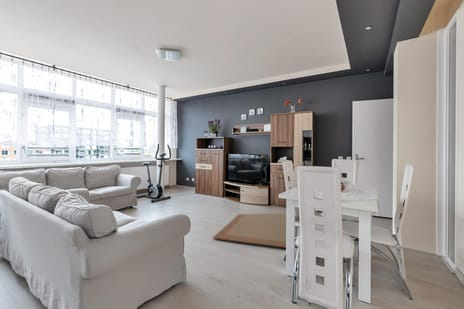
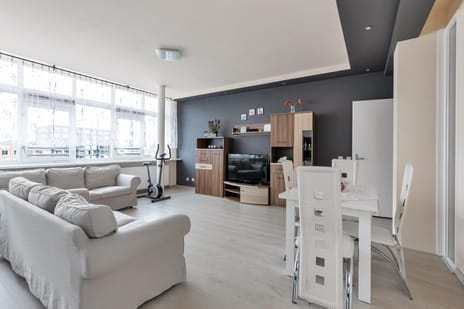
- rug (268, 223)
